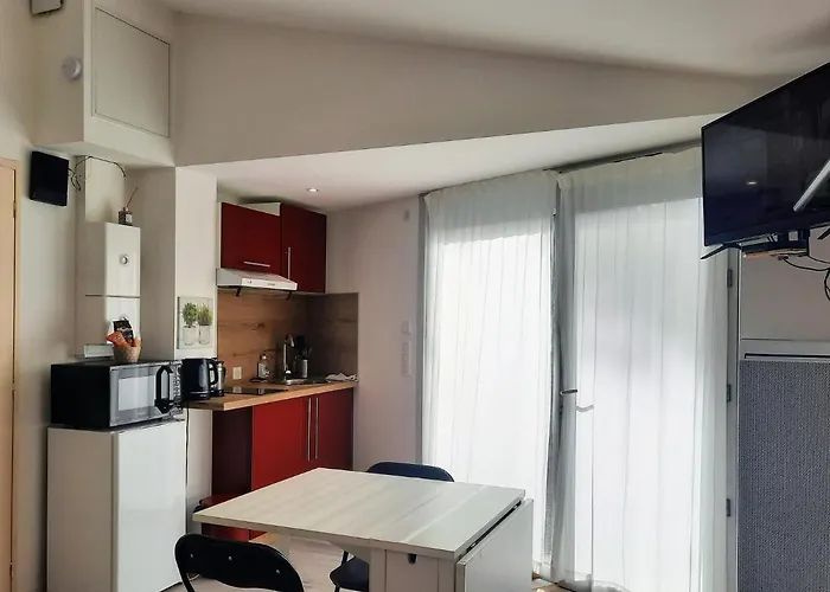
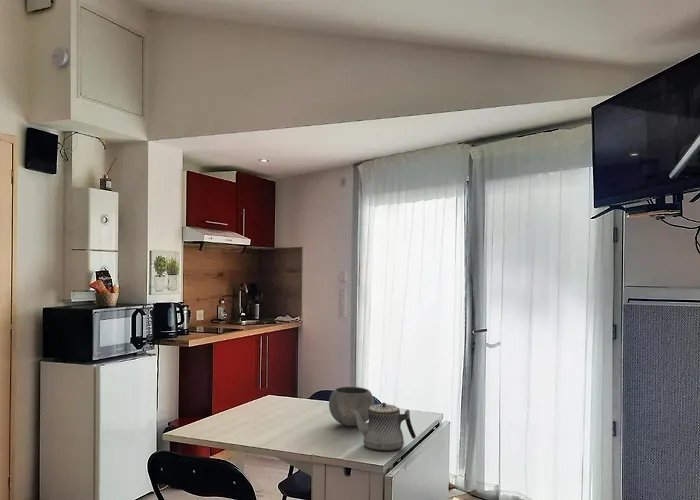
+ teapot (382, 424)
+ bowl (351, 407)
